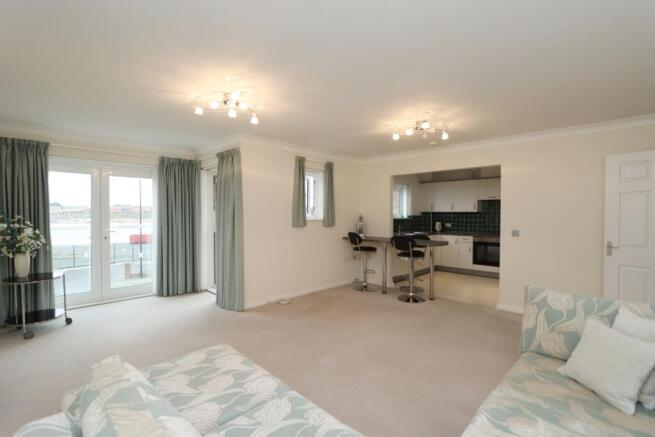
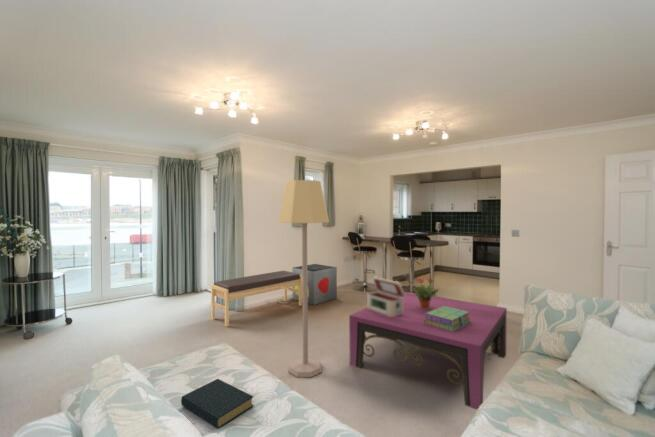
+ storage bin (314, 282)
+ hardback book (217, 401)
+ lamp (304, 275)
+ bench (259, 293)
+ coffee table (430, 335)
+ decorative box (385, 294)
+ stack of books (447, 317)
+ potted plant (425, 292)
